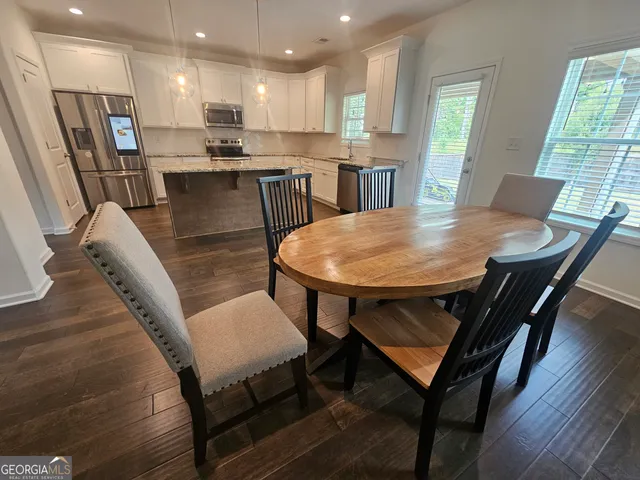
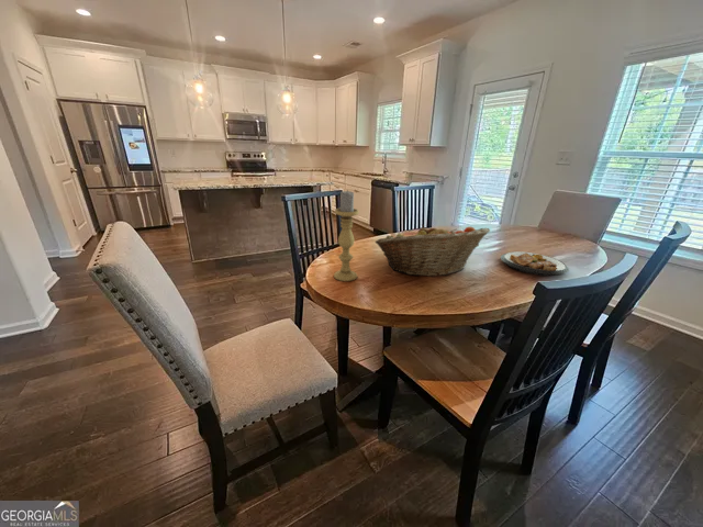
+ candle holder (346, 235)
+ fruit basket (431, 244)
+ plate (533, 260)
